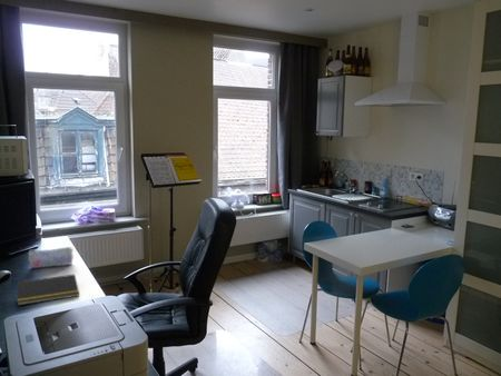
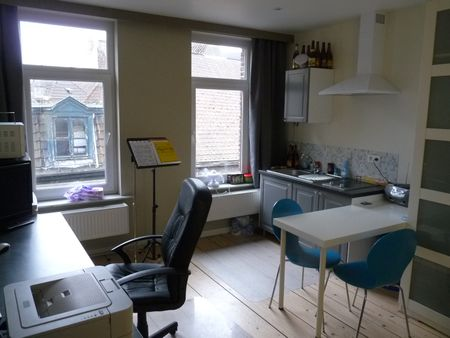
- pencil case (51, 256)
- notepad (48, 288)
